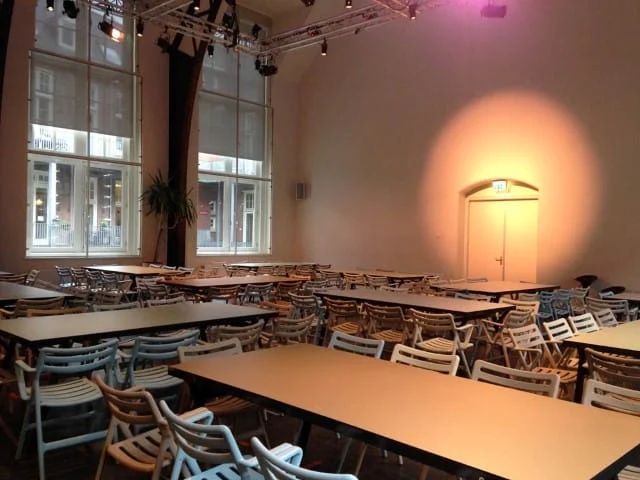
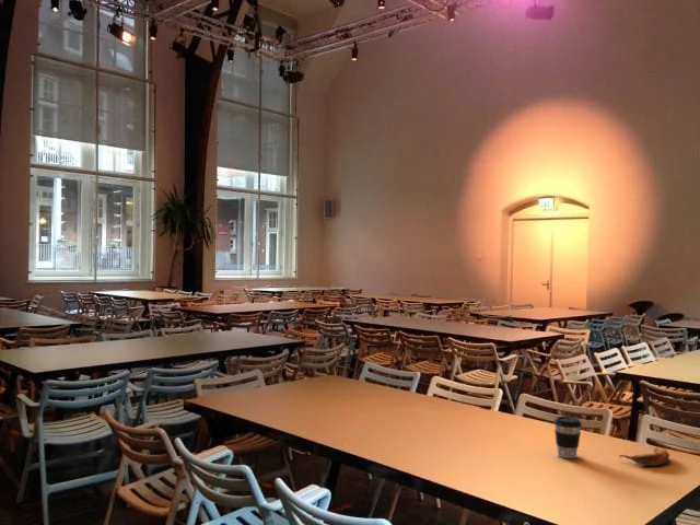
+ banana (649, 455)
+ coffee cup (567, 436)
